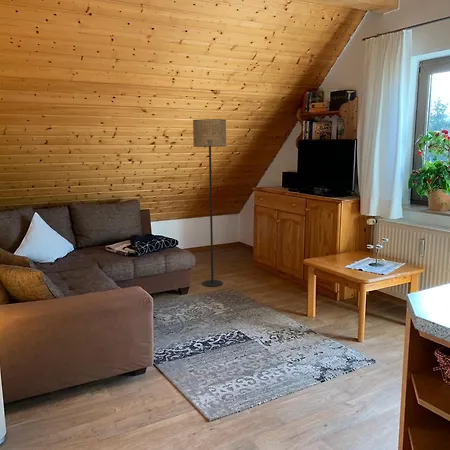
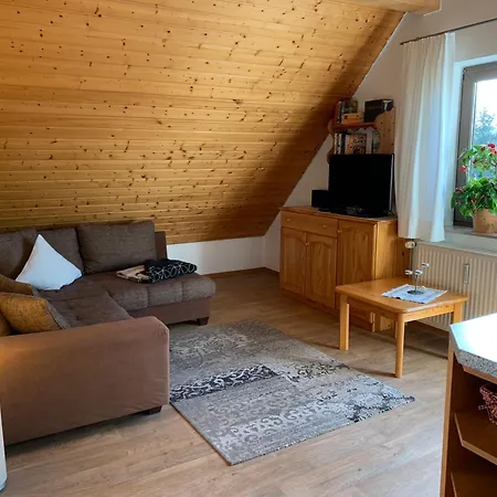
- floor lamp (211, 204)
